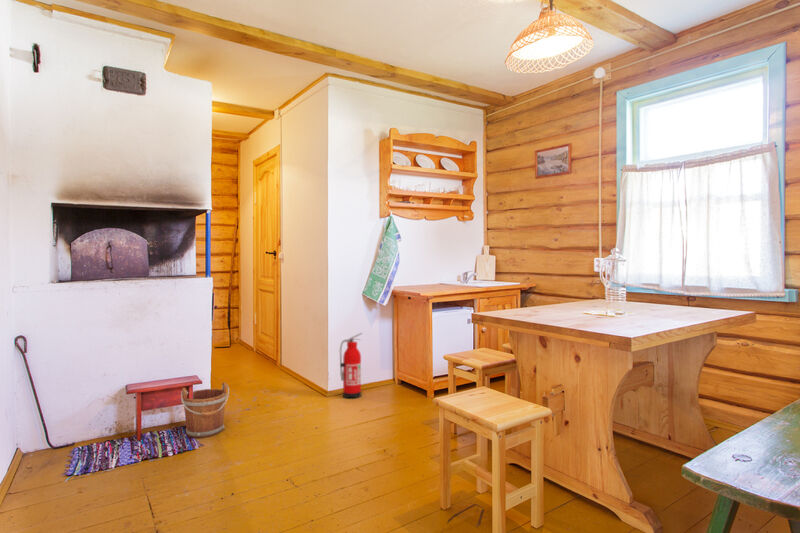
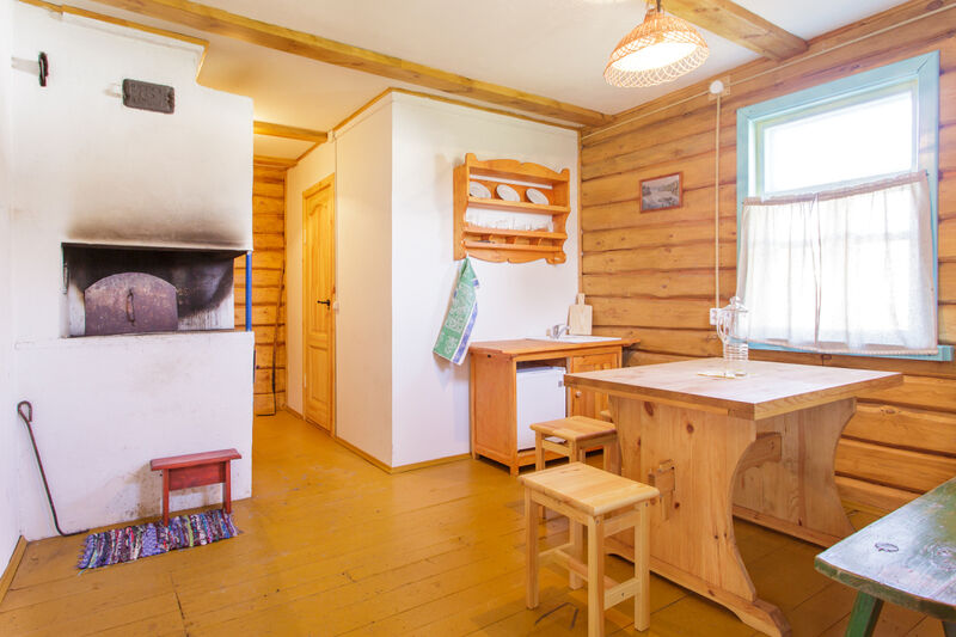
- fire extinguisher (351, 364)
- bucket (205, 408)
